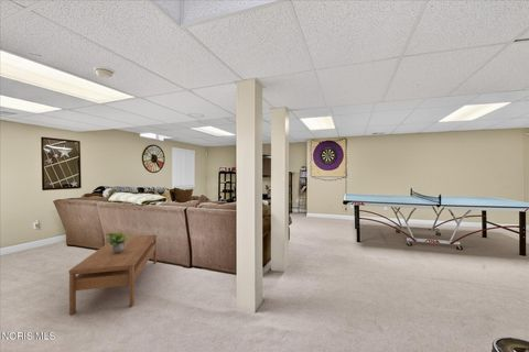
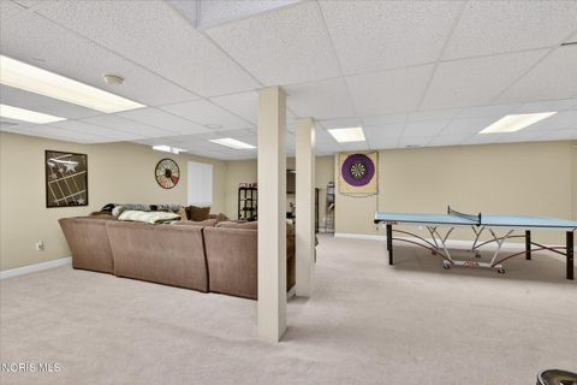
- coffee table (122, 265)
- potted plant (116, 241)
